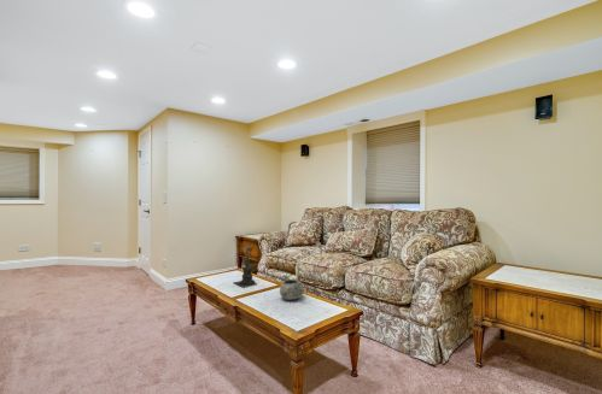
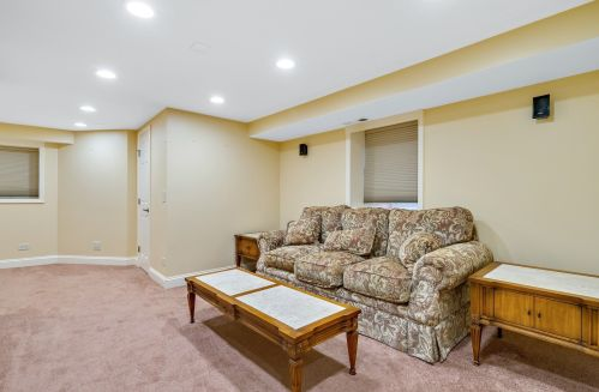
- candle holder (246, 261)
- decorative bowl (291, 287)
